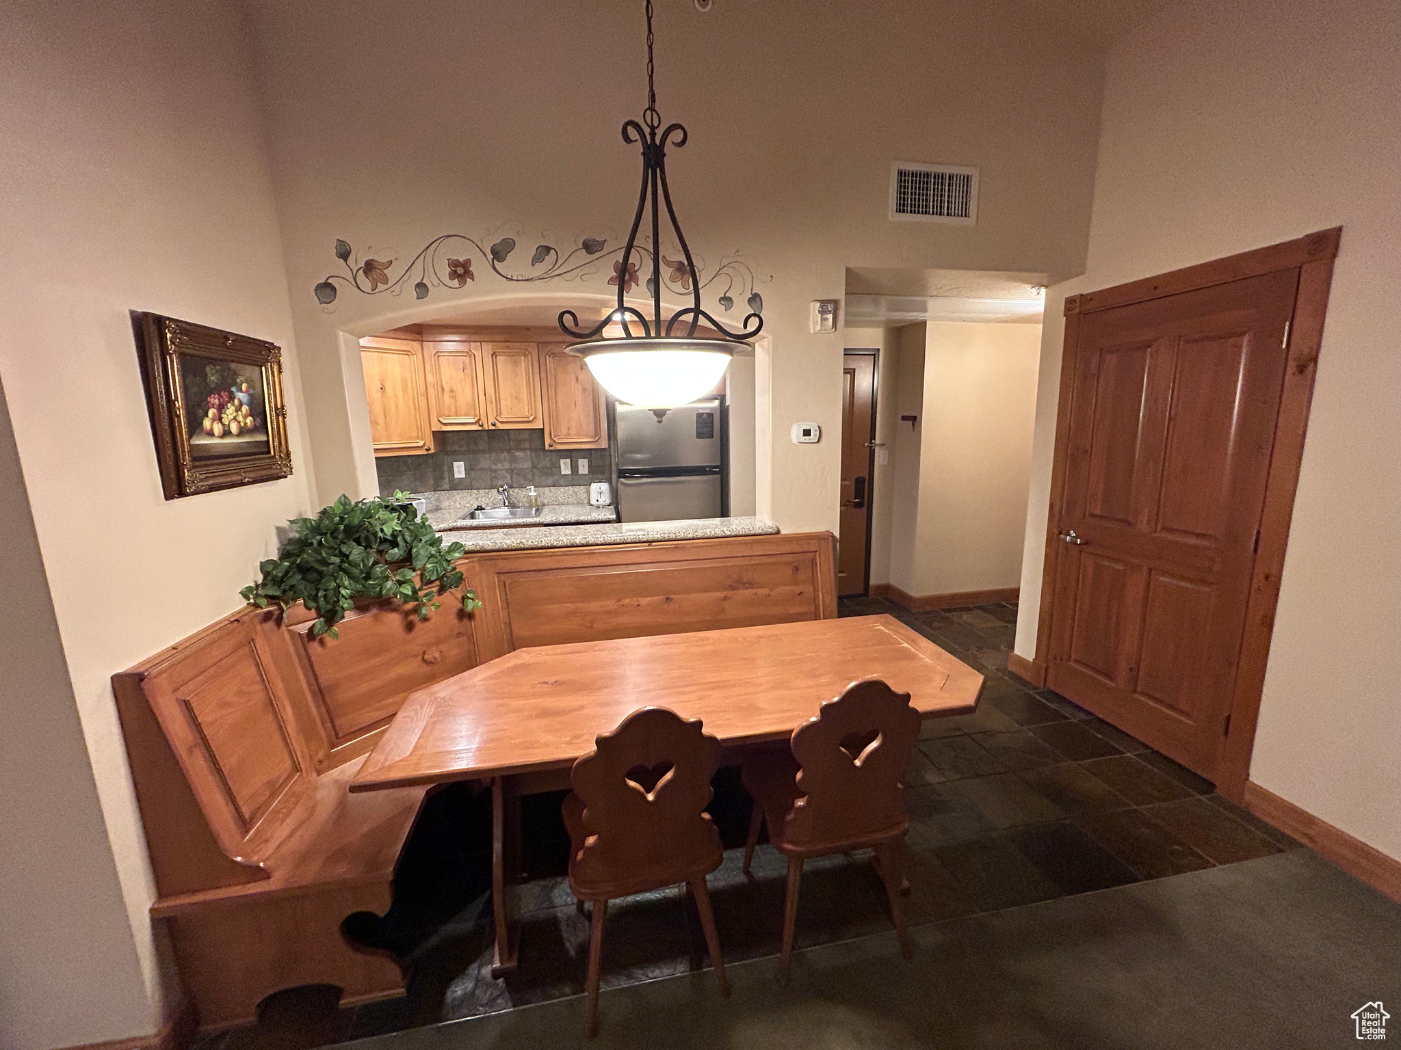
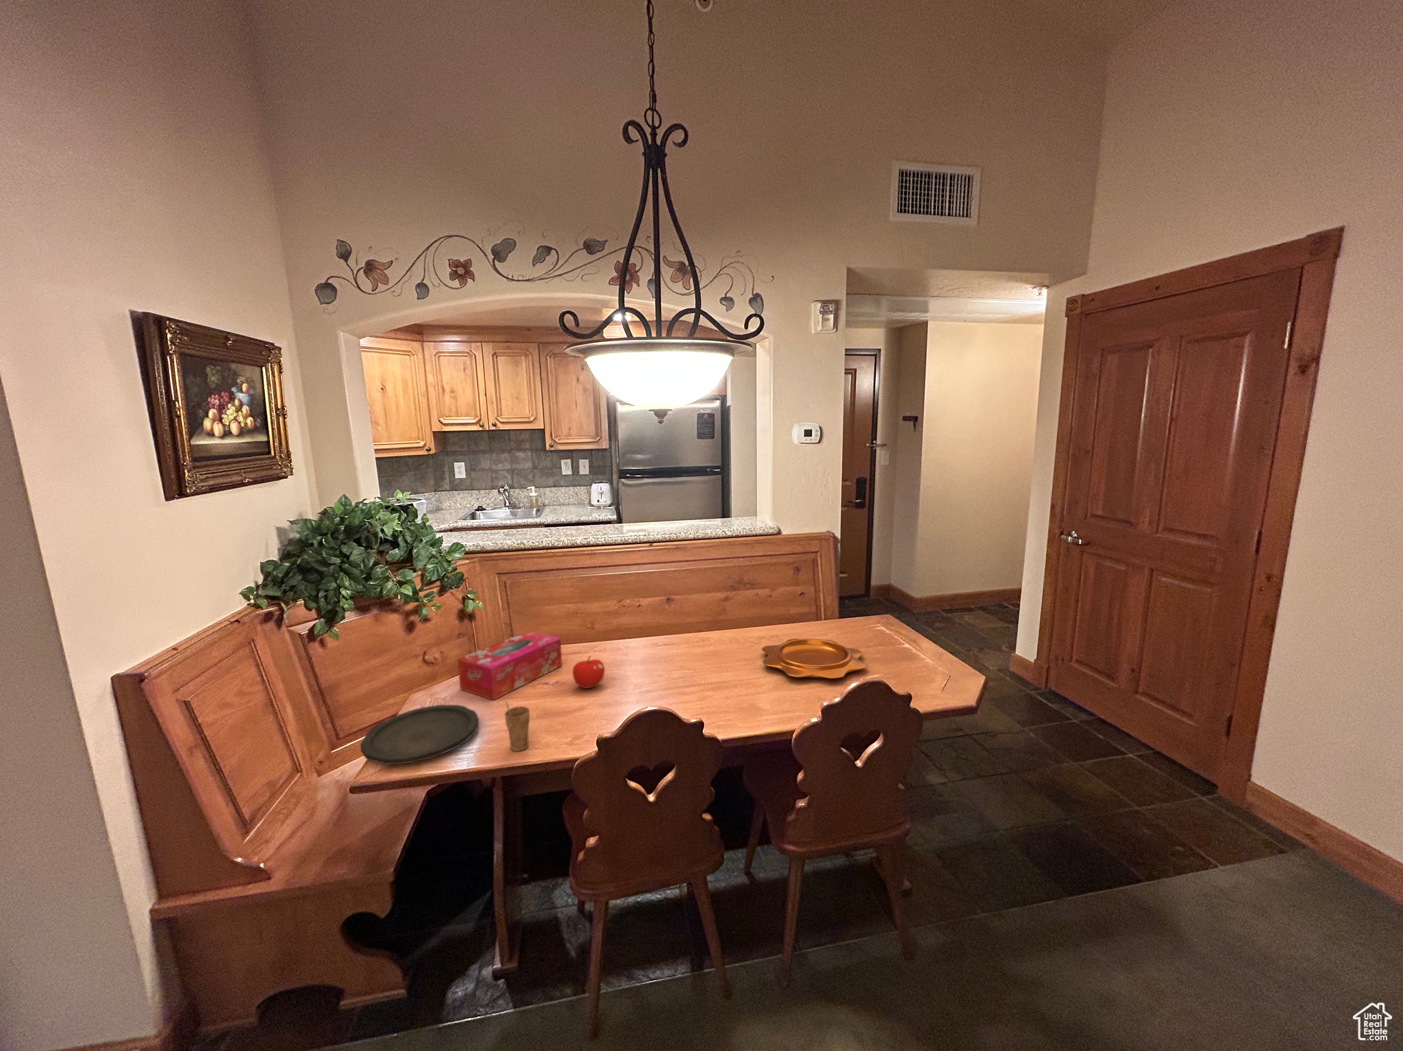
+ plate (423, 732)
+ fruit (589, 671)
+ cup (518, 724)
+ decorative bowl (812, 656)
+ tissue box (513, 662)
